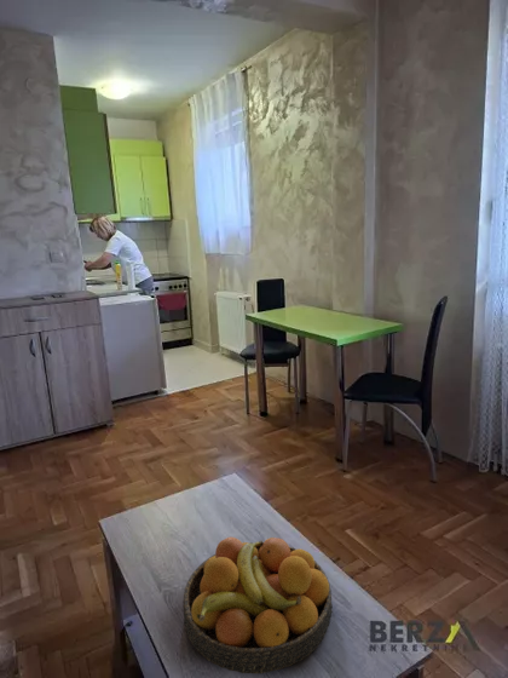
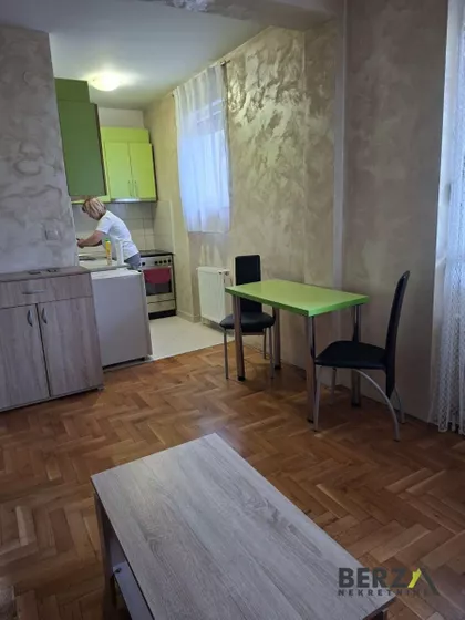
- fruit bowl (256, 580)
